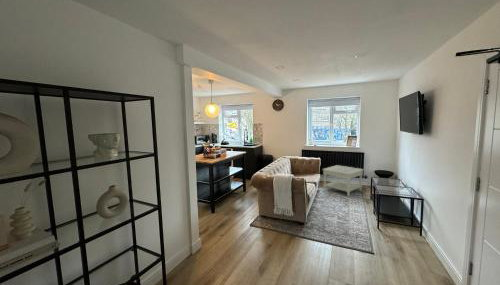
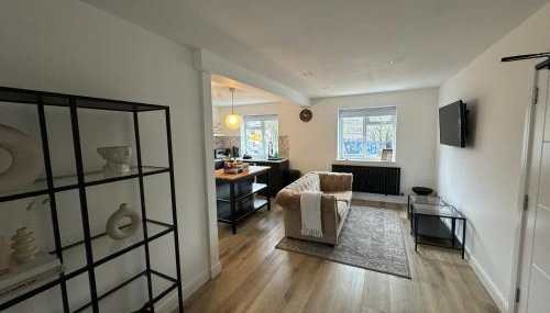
- side table (342, 181)
